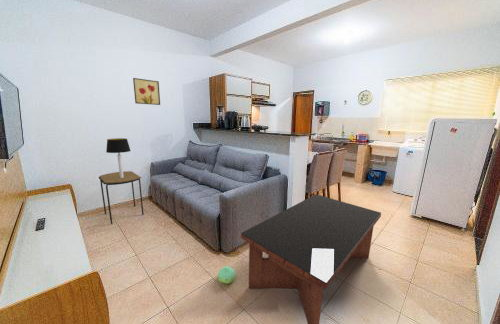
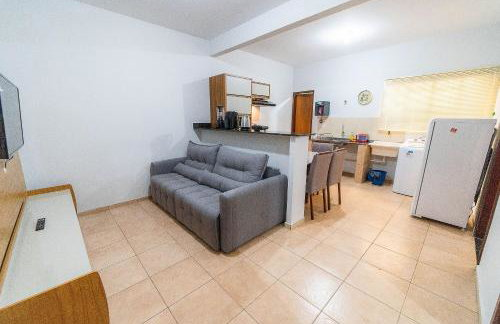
- side table (133, 195)
- wall art (147, 92)
- coffee table (316, 246)
- table lamp (119, 158)
- plush toy (226, 273)
